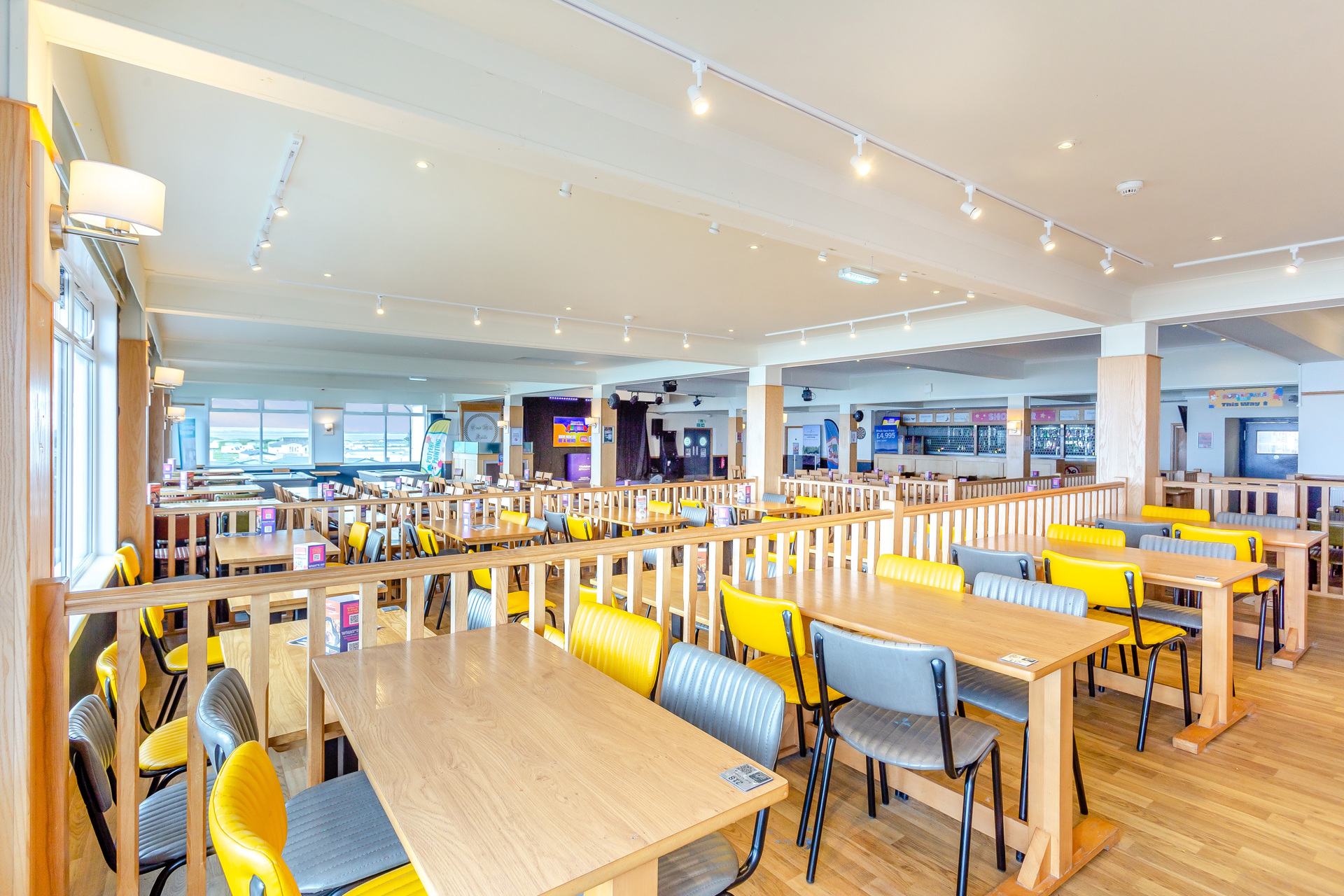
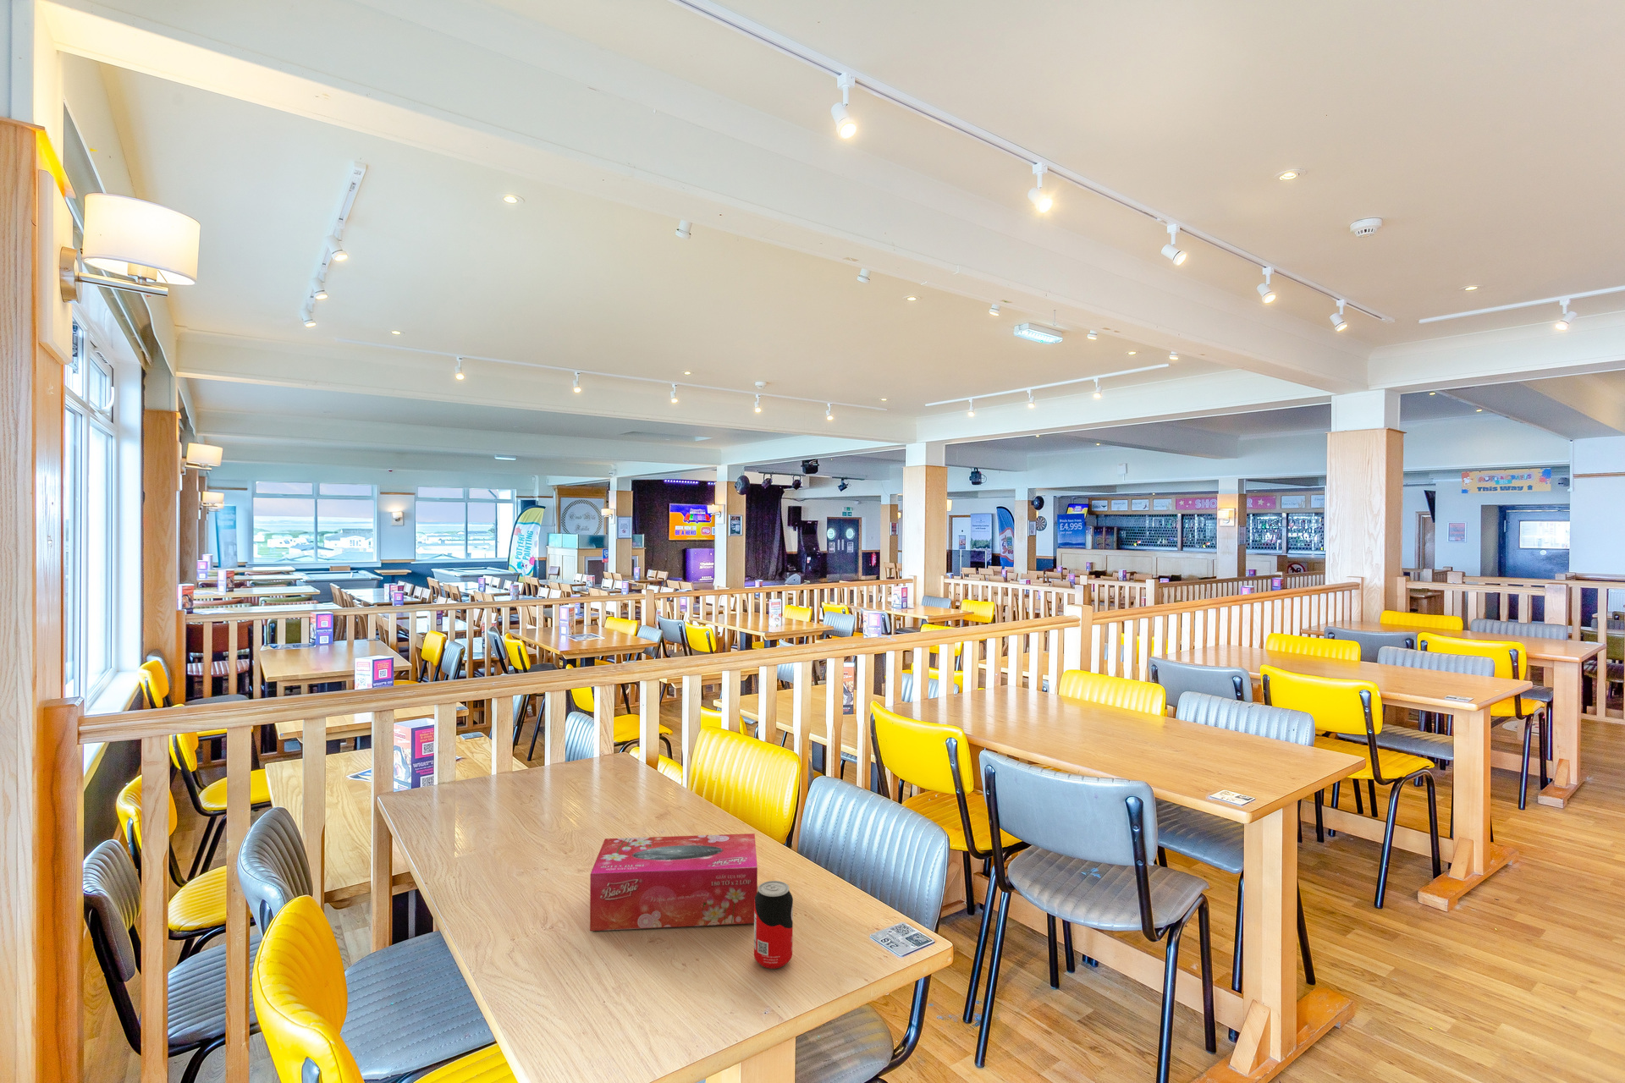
+ tissue box (677, 879)
+ beverage can (773, 923)
